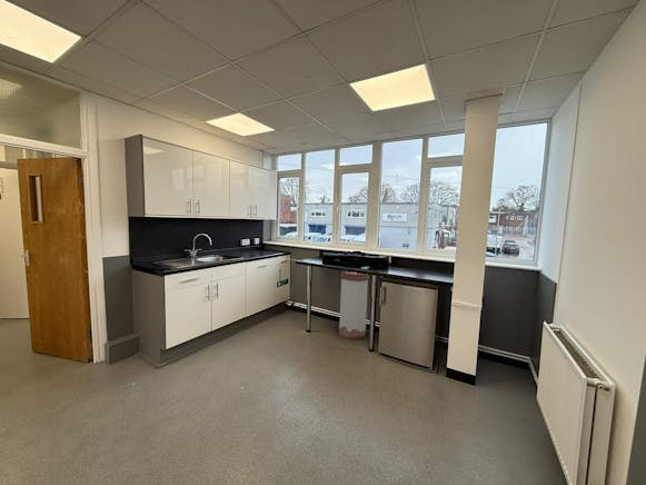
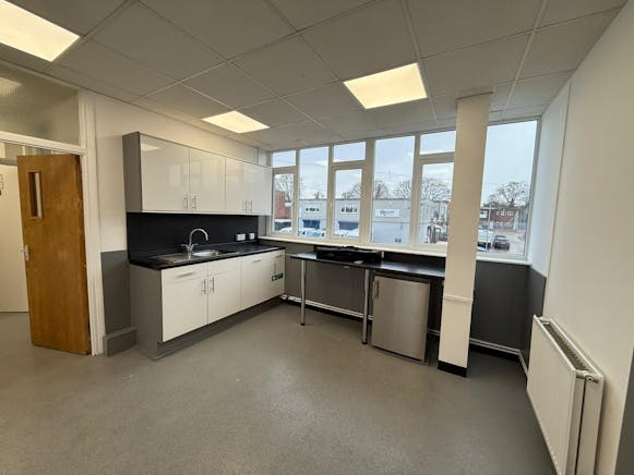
- trash can (354, 303)
